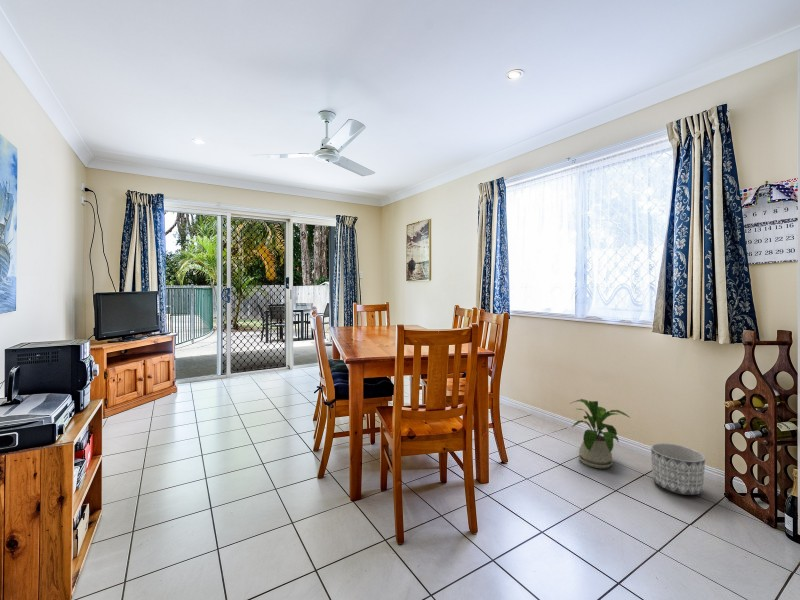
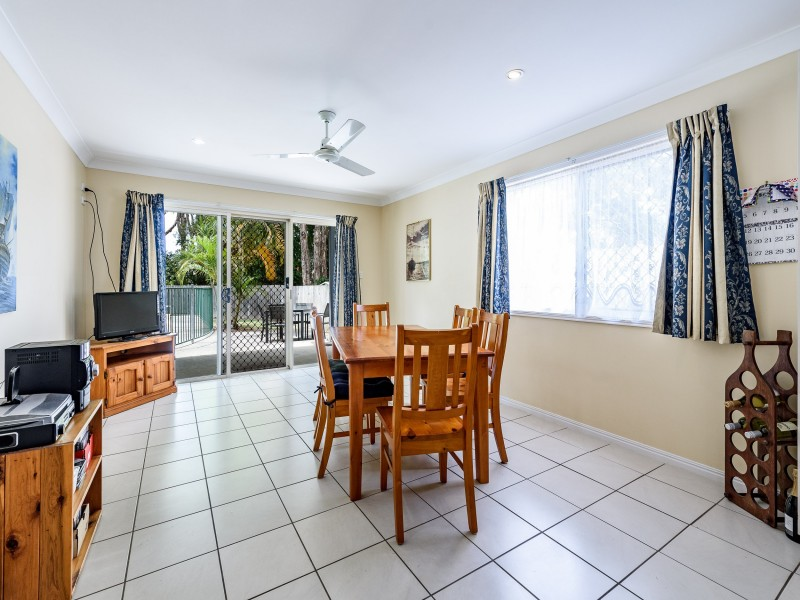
- planter (677, 469)
- house plant (600, 428)
